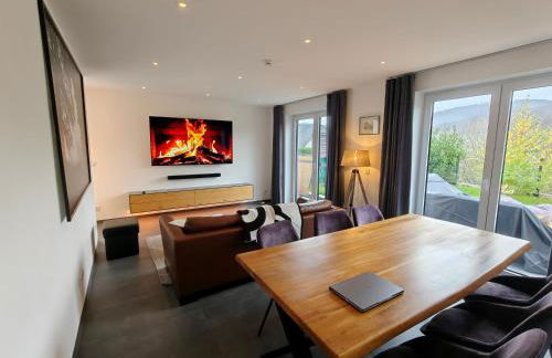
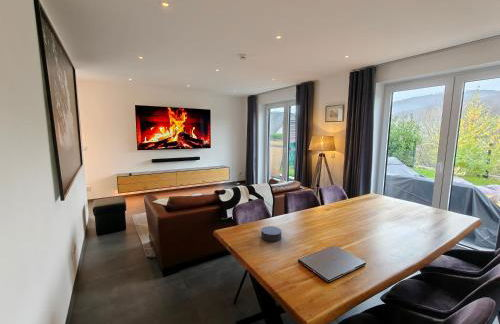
+ candle (271, 232)
